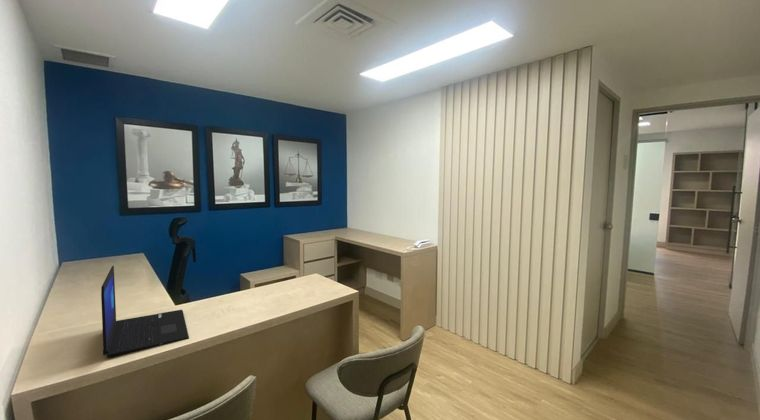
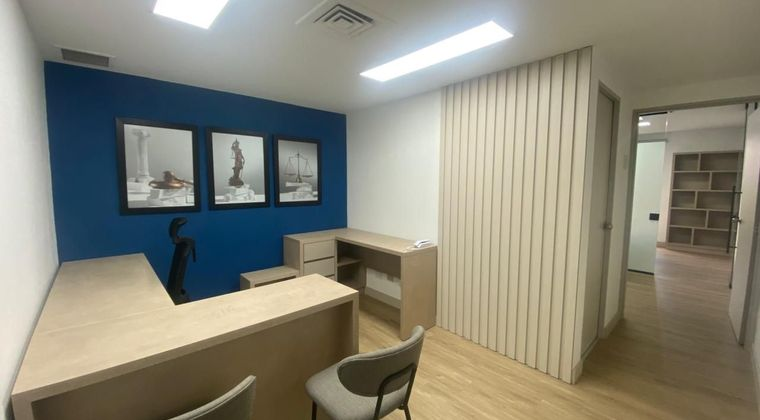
- laptop (148, 315)
